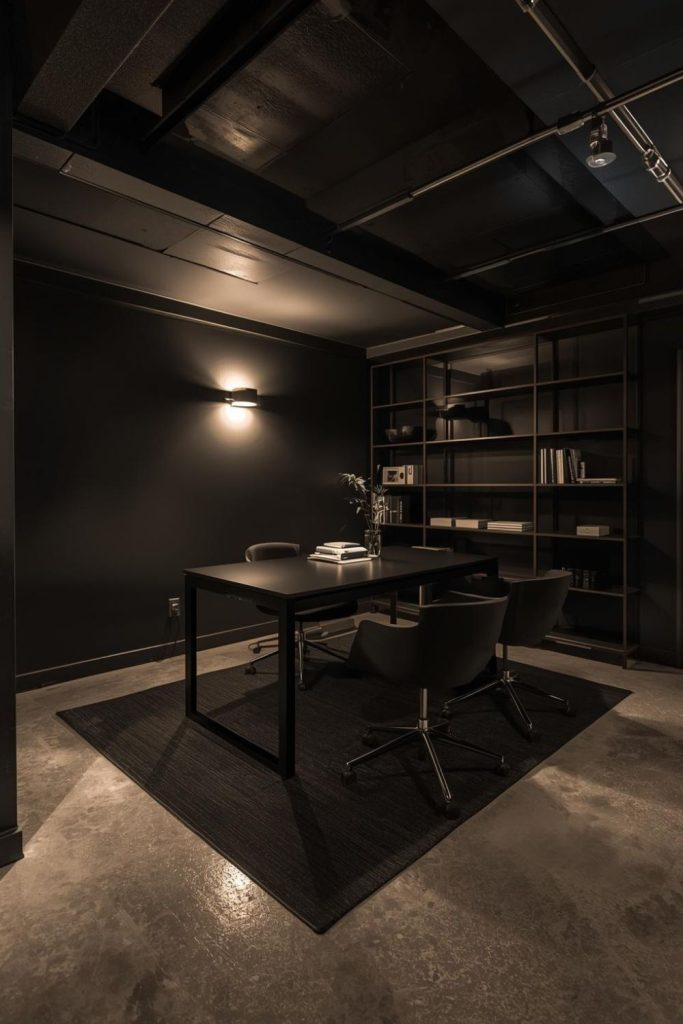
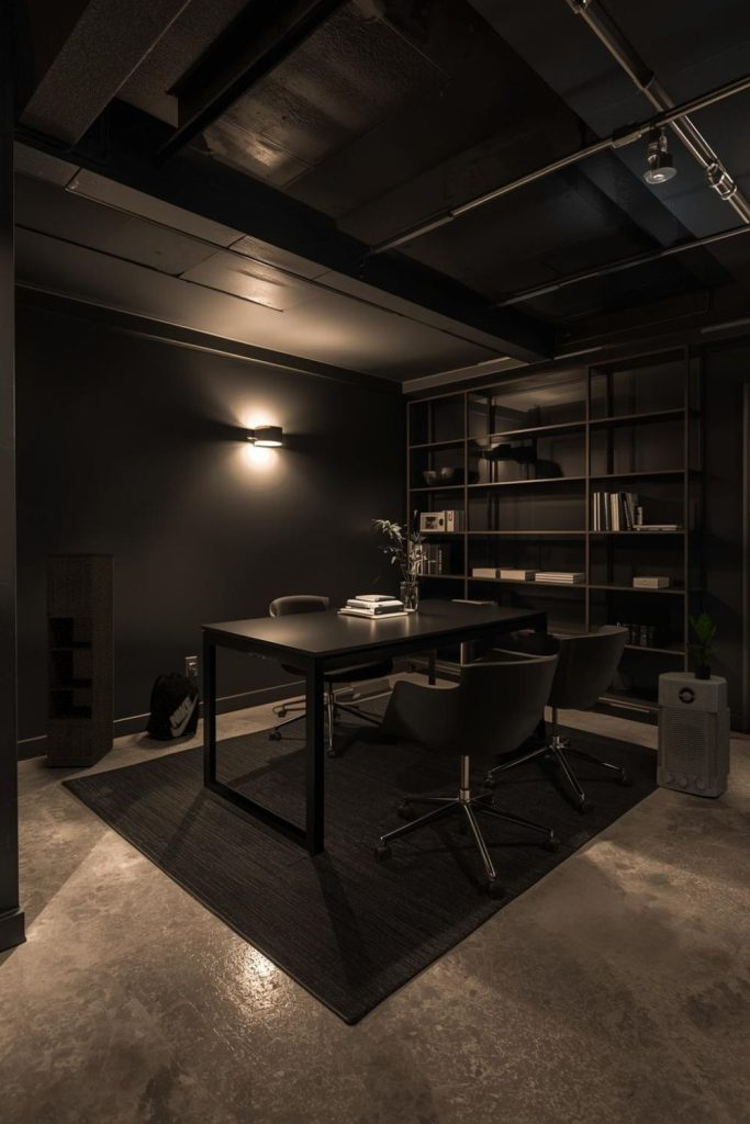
+ potted plant (701, 647)
+ air purifier (692, 729)
+ backpack (171, 701)
+ storage cabinet (80, 655)
